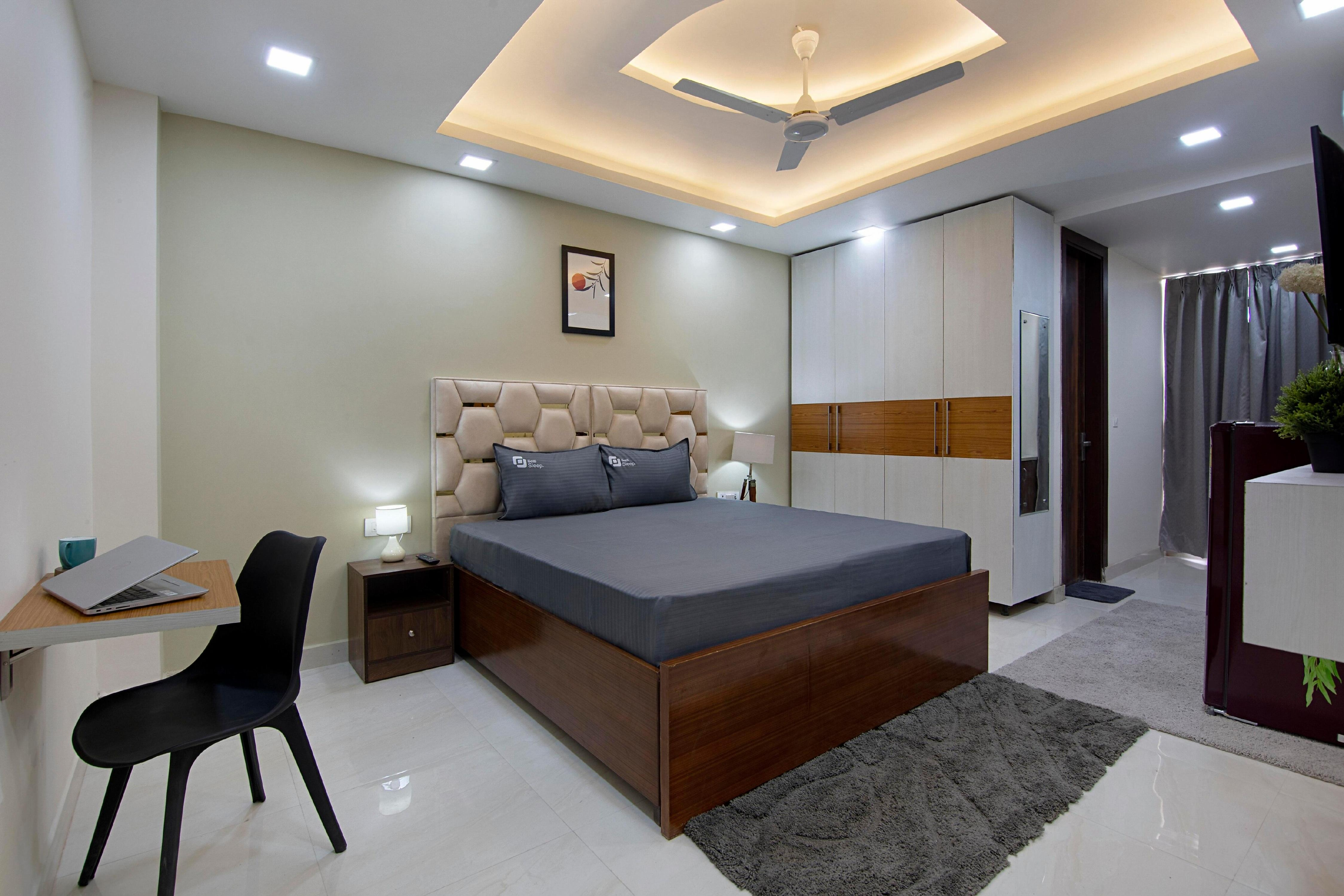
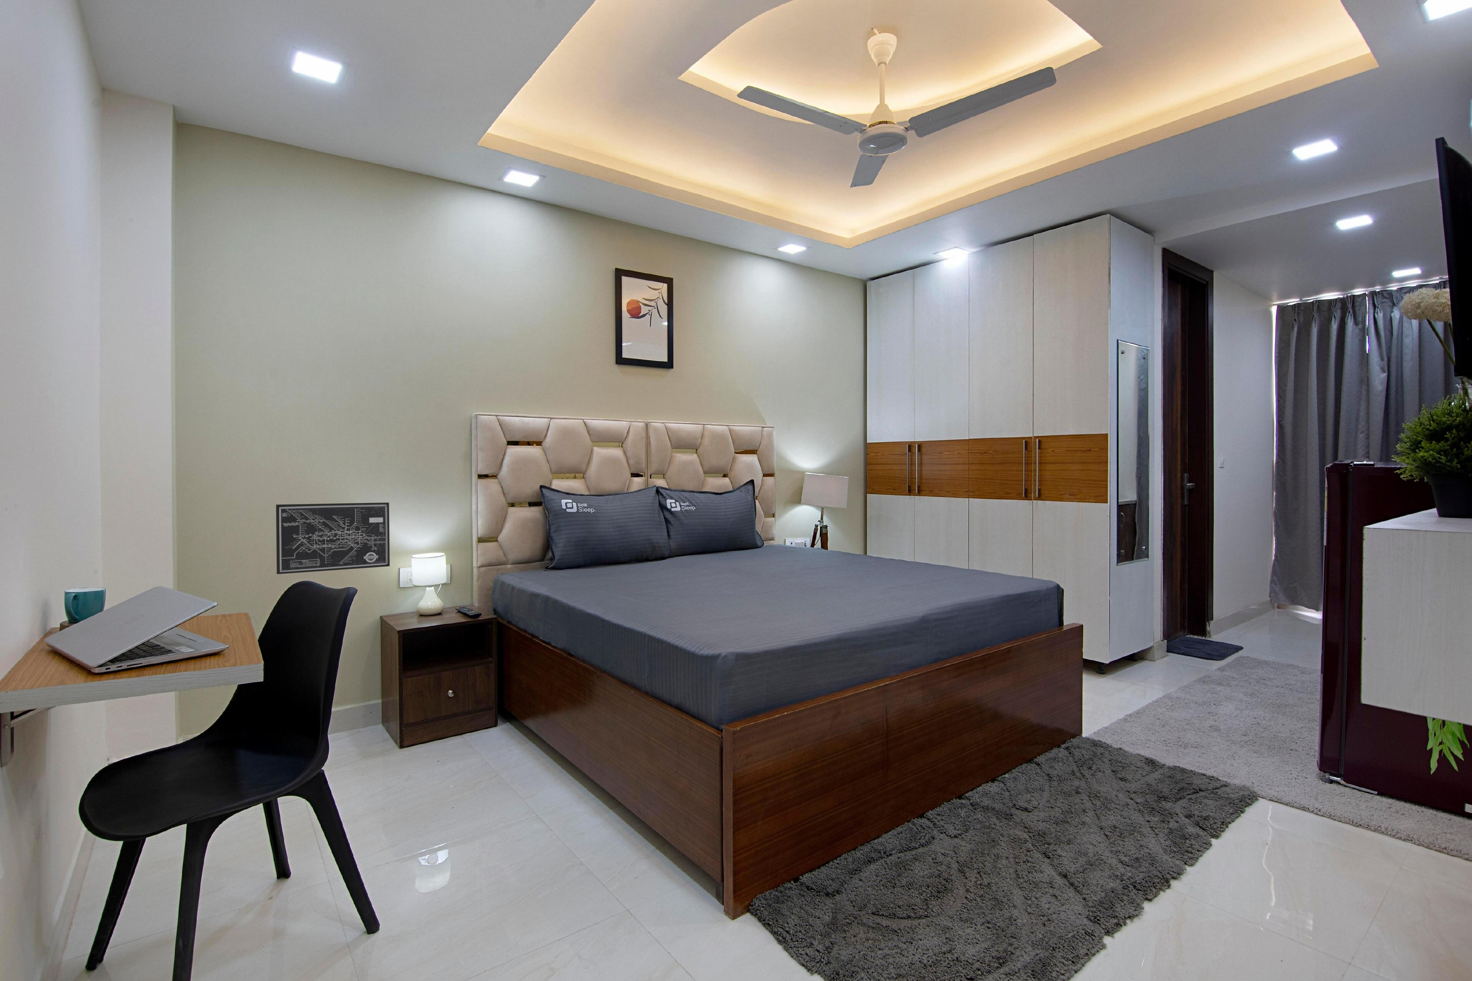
+ wall art (335, 536)
